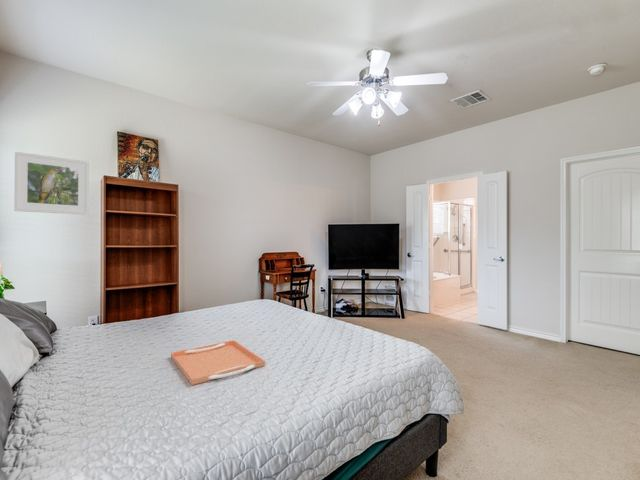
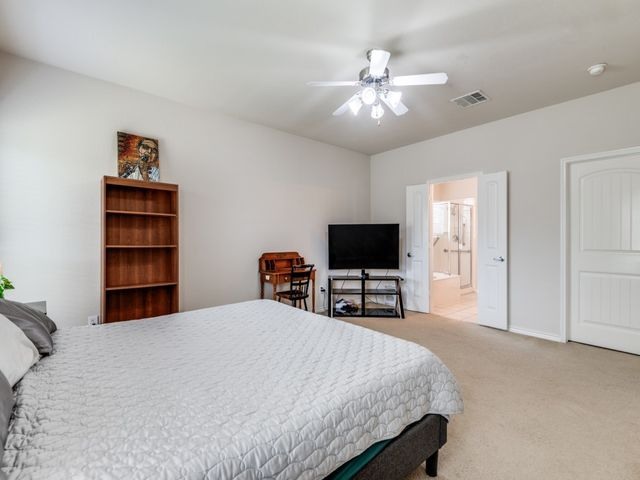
- serving tray (216, 358)
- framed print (53, 185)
